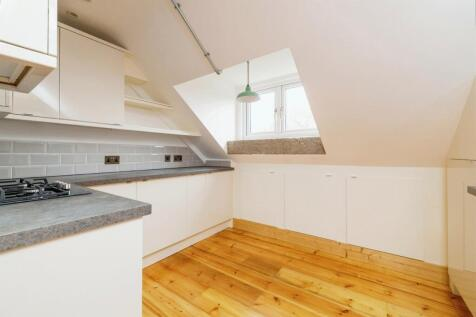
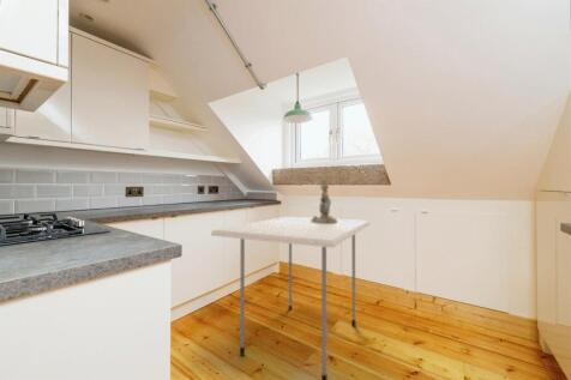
+ candlestick (325, 200)
+ dining table (290, 282)
